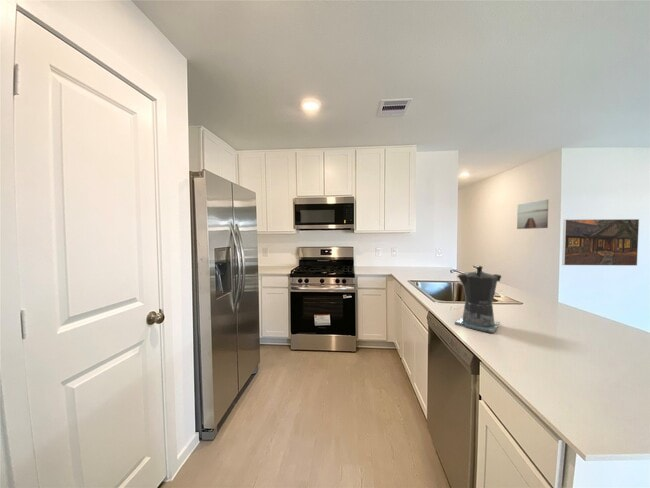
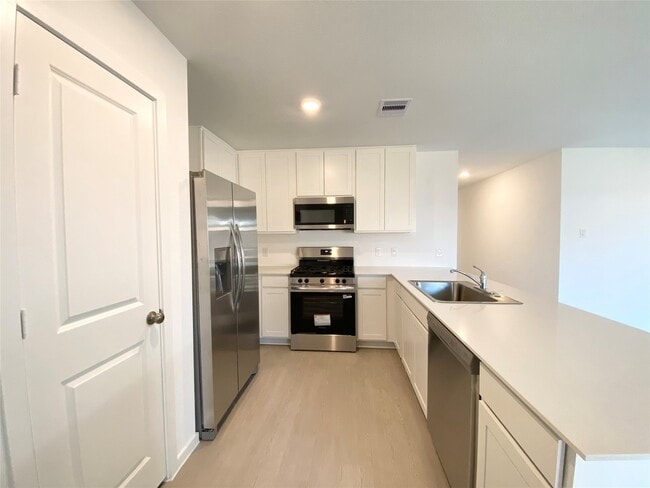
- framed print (600, 242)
- wall art (531, 215)
- coffee maker (479, 295)
